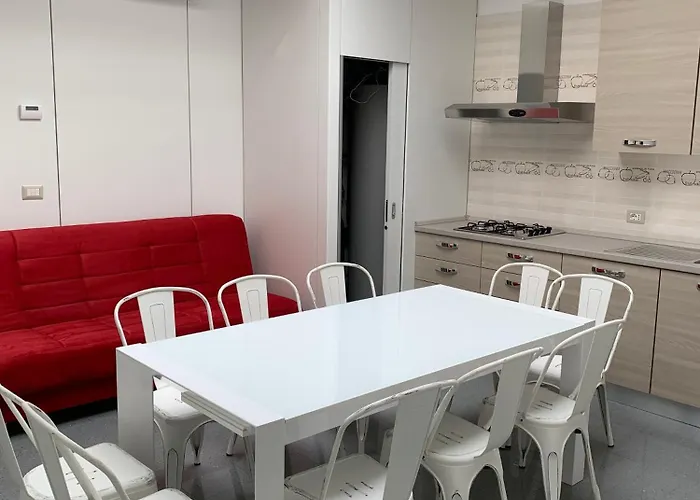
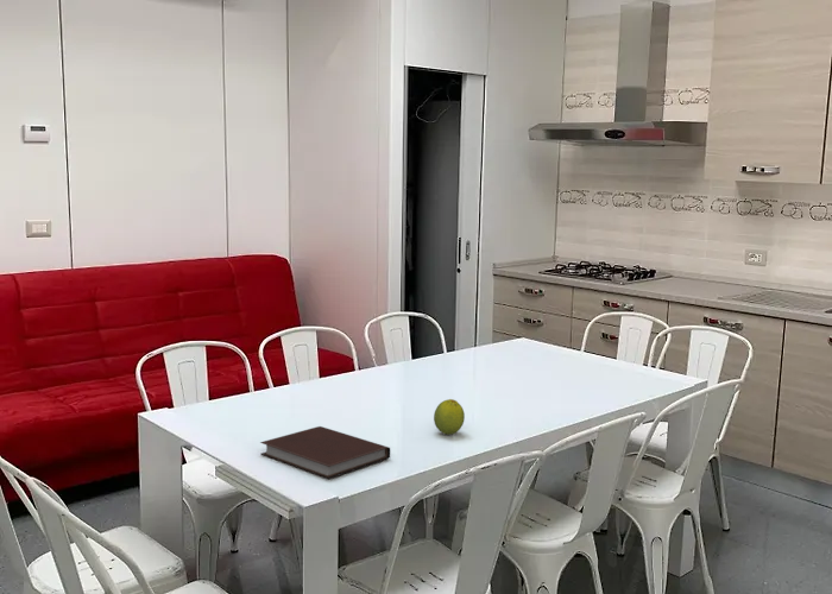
+ notebook (324, 450)
+ fruit (448, 416)
